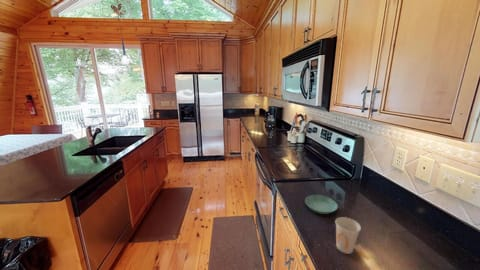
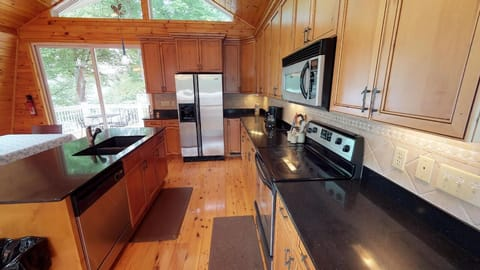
- saucer (320, 205)
- cup (346, 236)
